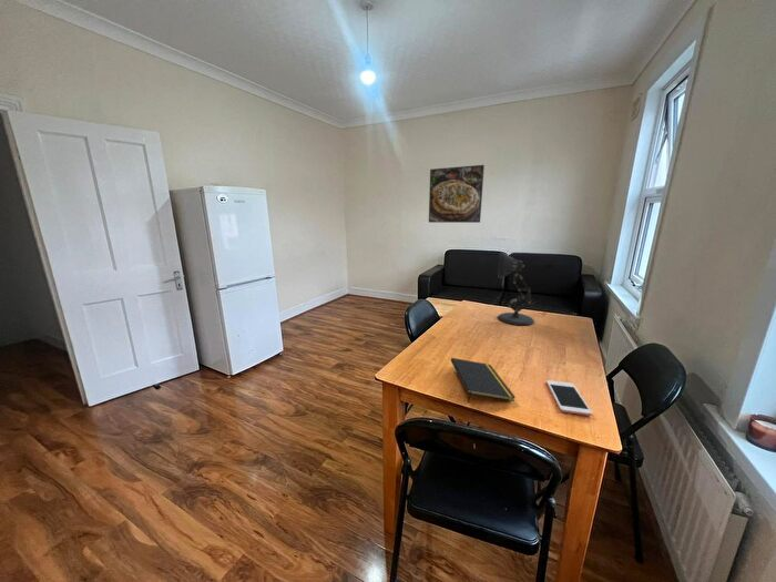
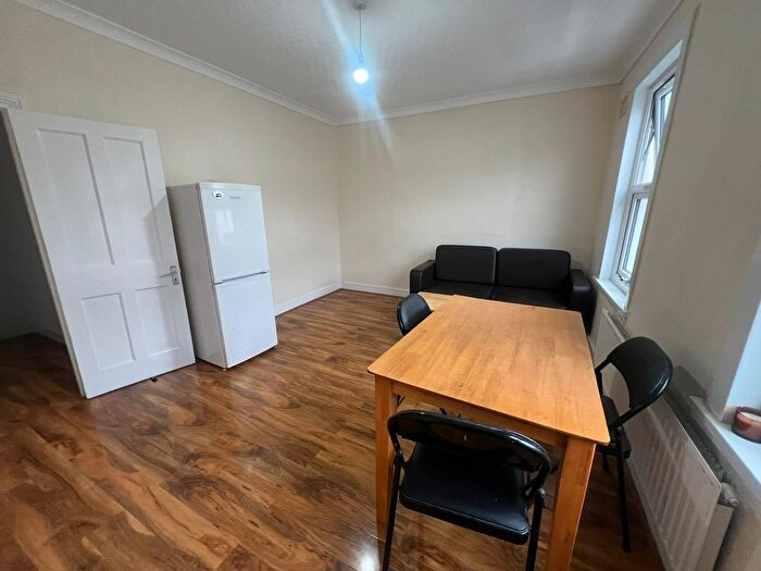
- desk lamp (517, 286)
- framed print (455, 195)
- cell phone (566, 396)
- notepad (479, 377)
